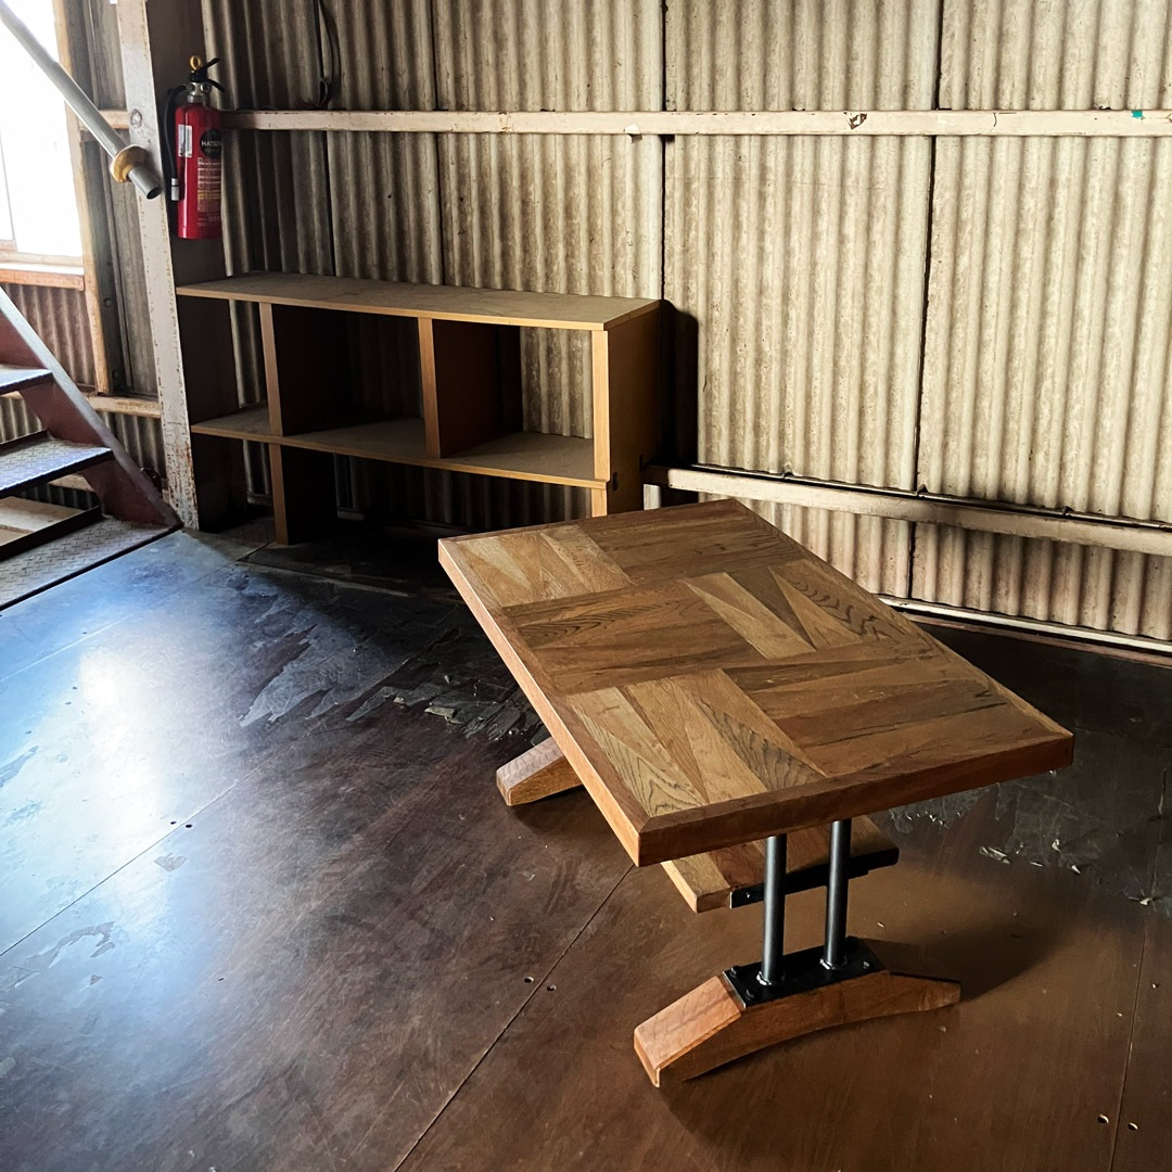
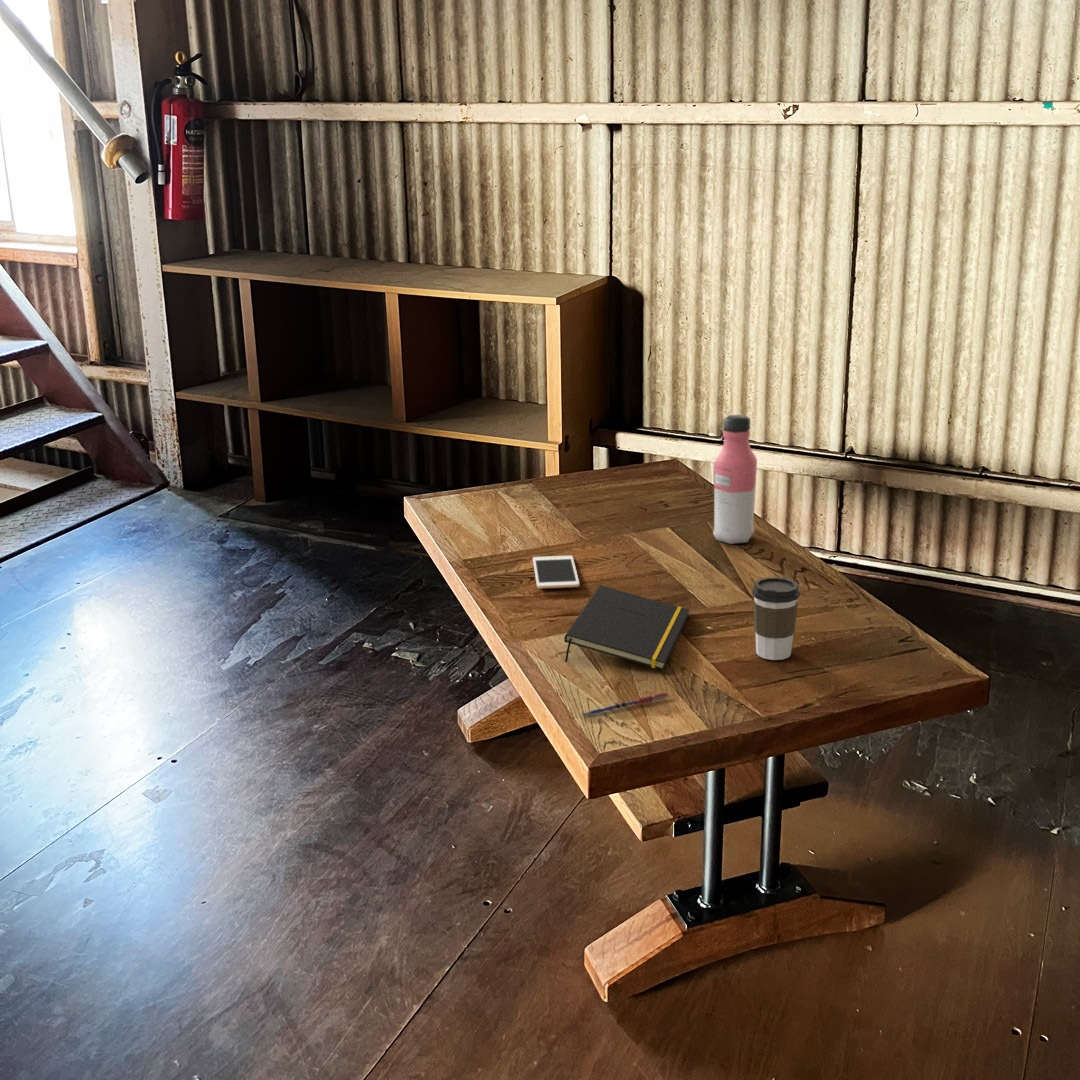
+ cell phone (555, 571)
+ notepad (629, 625)
+ pen (625, 703)
+ water bottle (735, 478)
+ coffee cup (774, 619)
